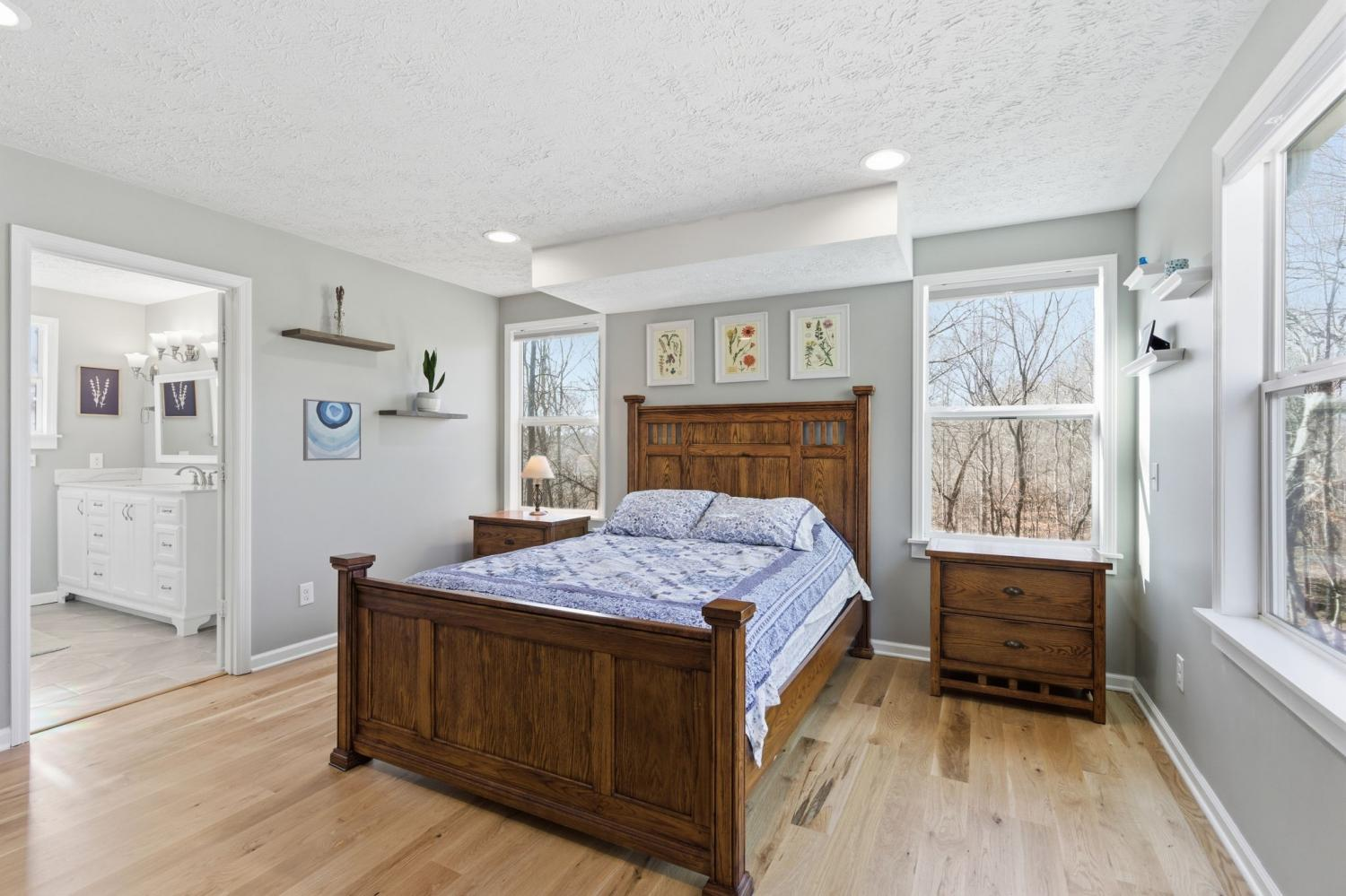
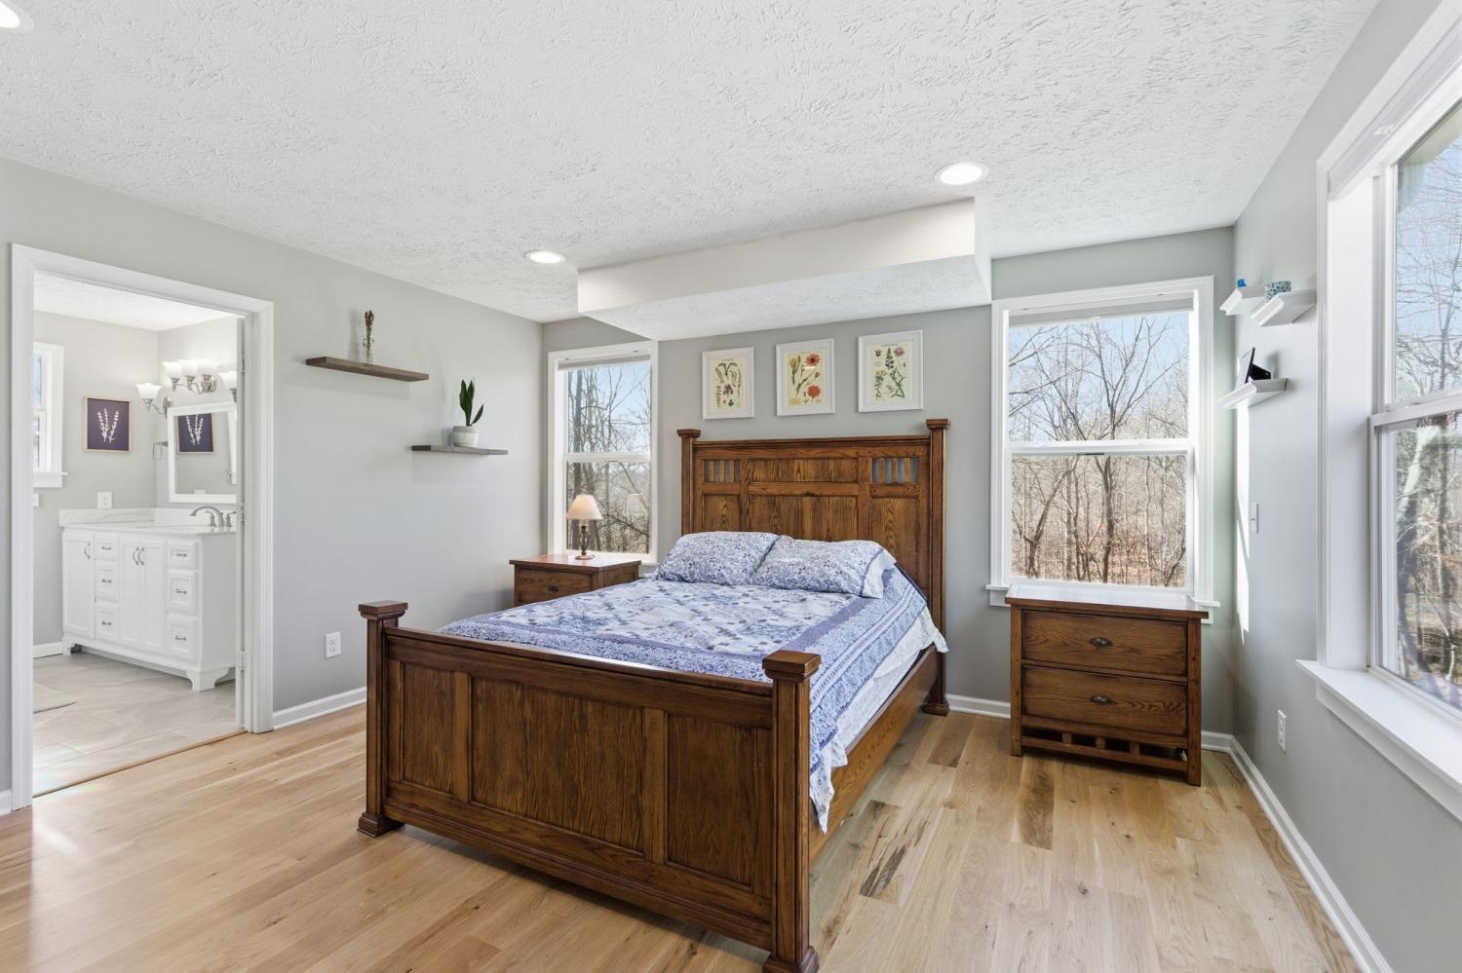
- wall art (333, 431)
